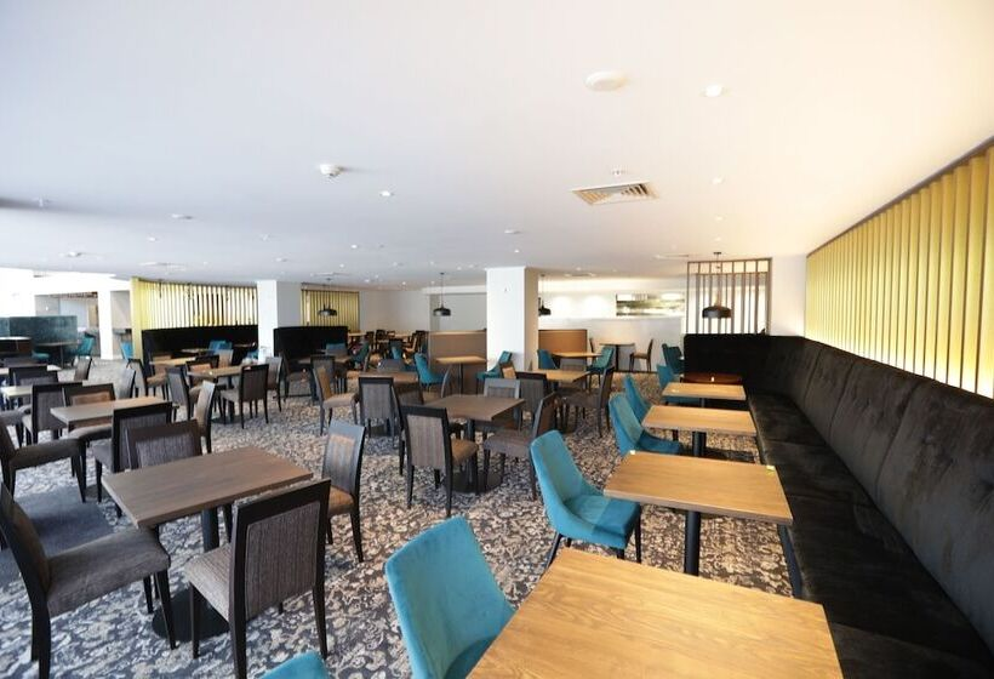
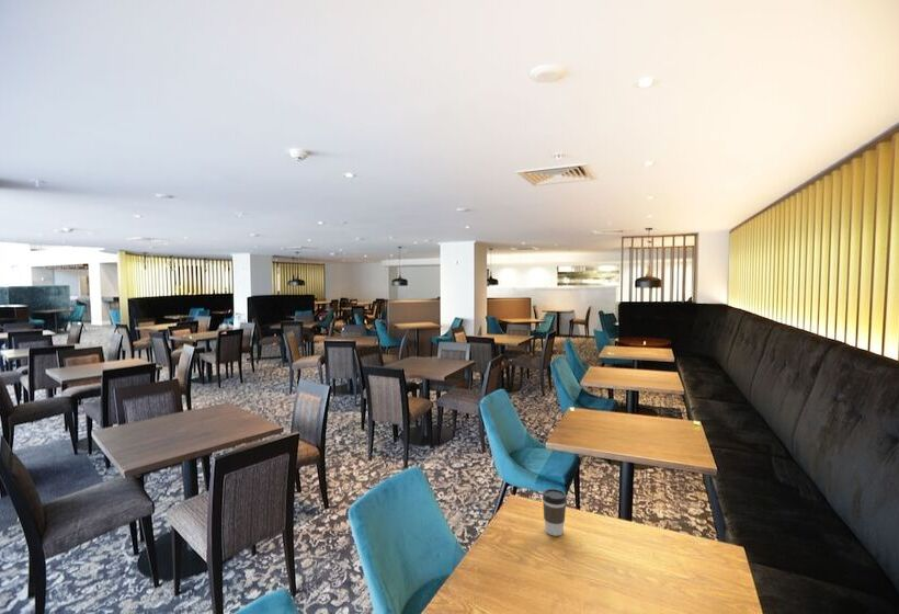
+ coffee cup (554, 512)
